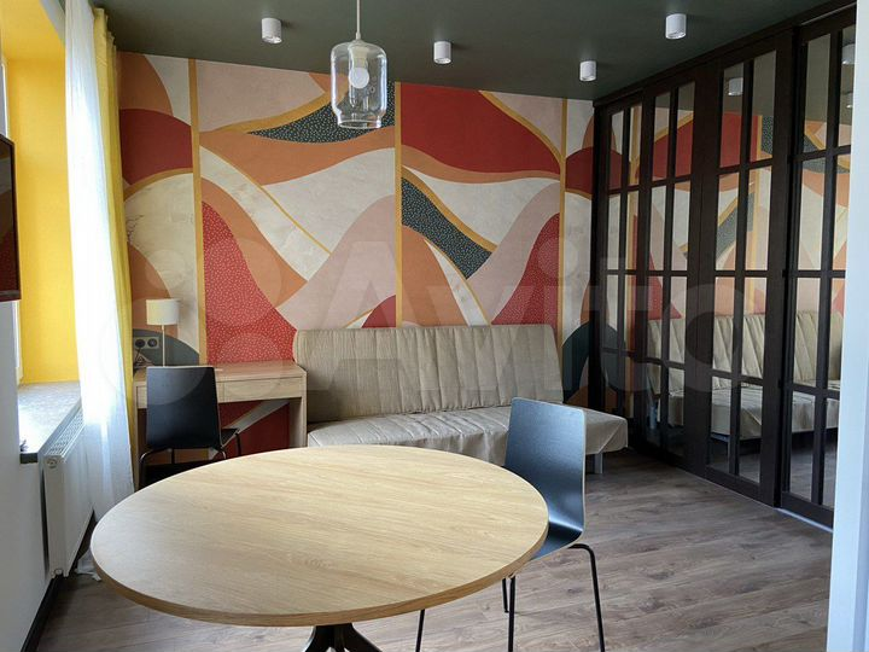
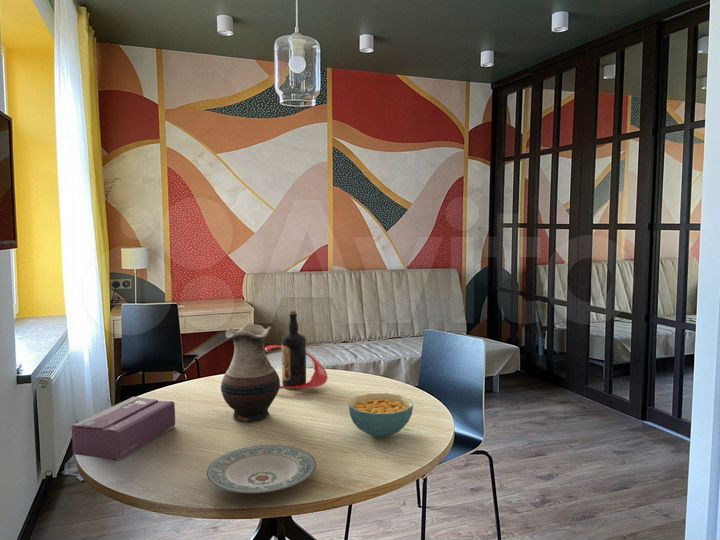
+ plate (262, 472)
+ bottle (292, 348)
+ vase (250, 371)
+ tissue box (126, 425)
+ cereal bowl (380, 418)
